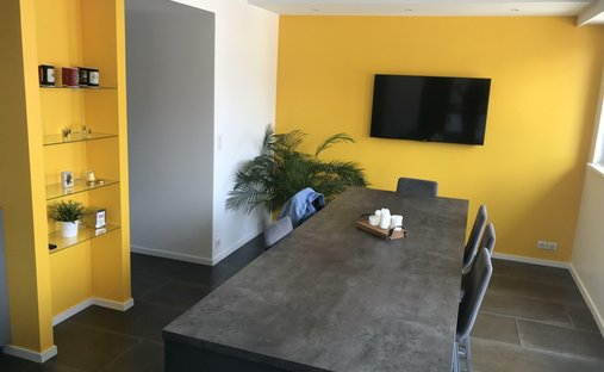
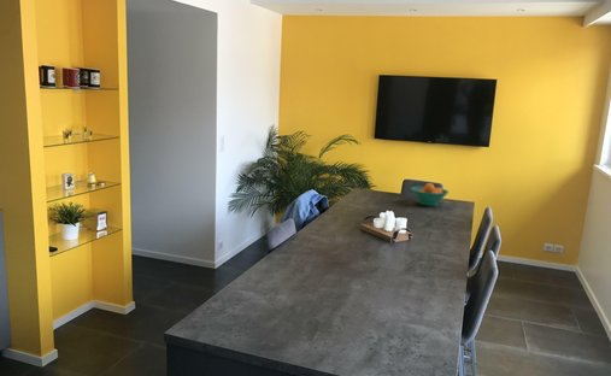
+ fruit bowl (429, 193)
